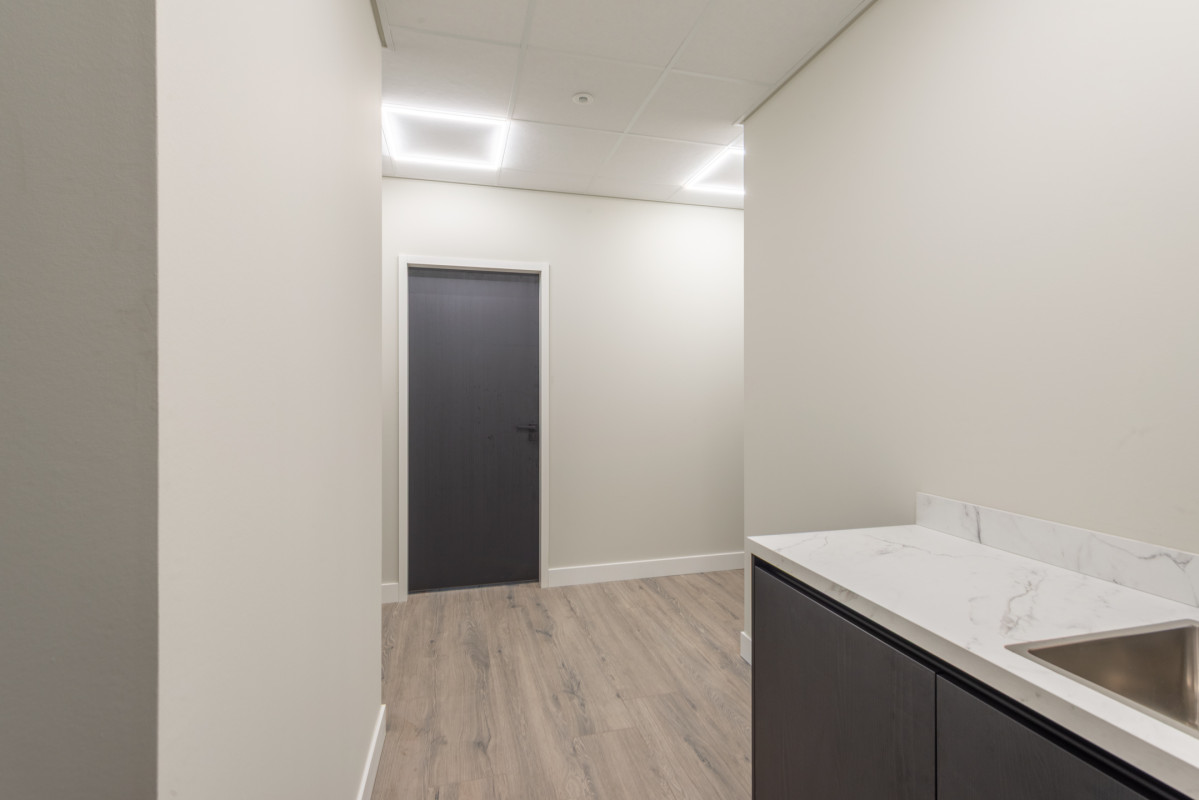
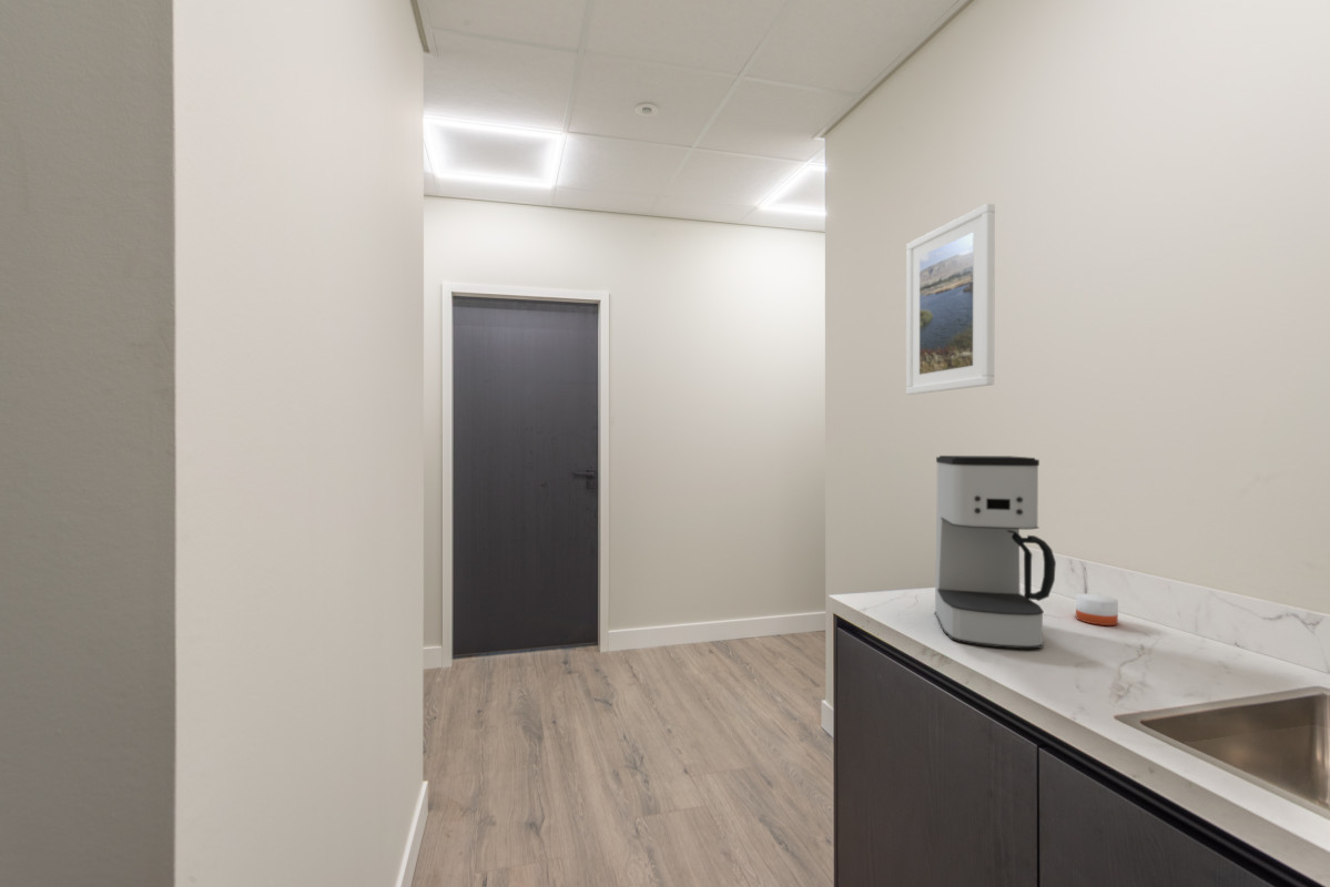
+ candle (1096, 597)
+ coffee maker (994, 543)
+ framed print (946, 307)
